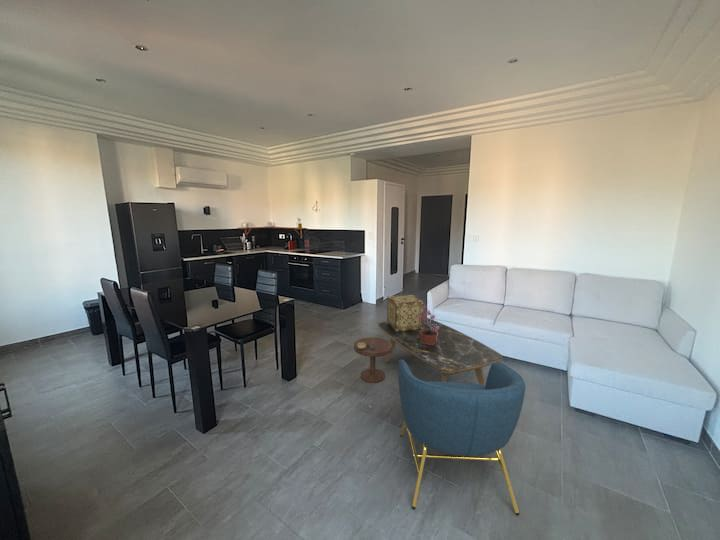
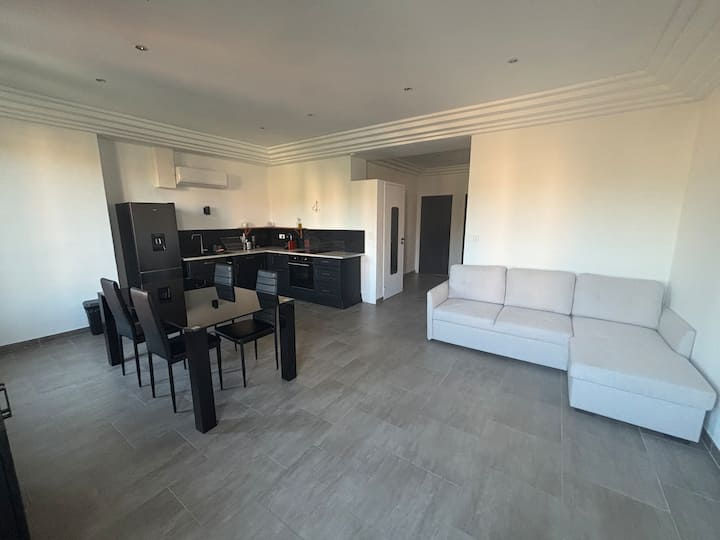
- potted plant (432, 324)
- armchair (456, 420)
- coffee table (431, 358)
- decorative box (404, 312)
- side table (372, 373)
